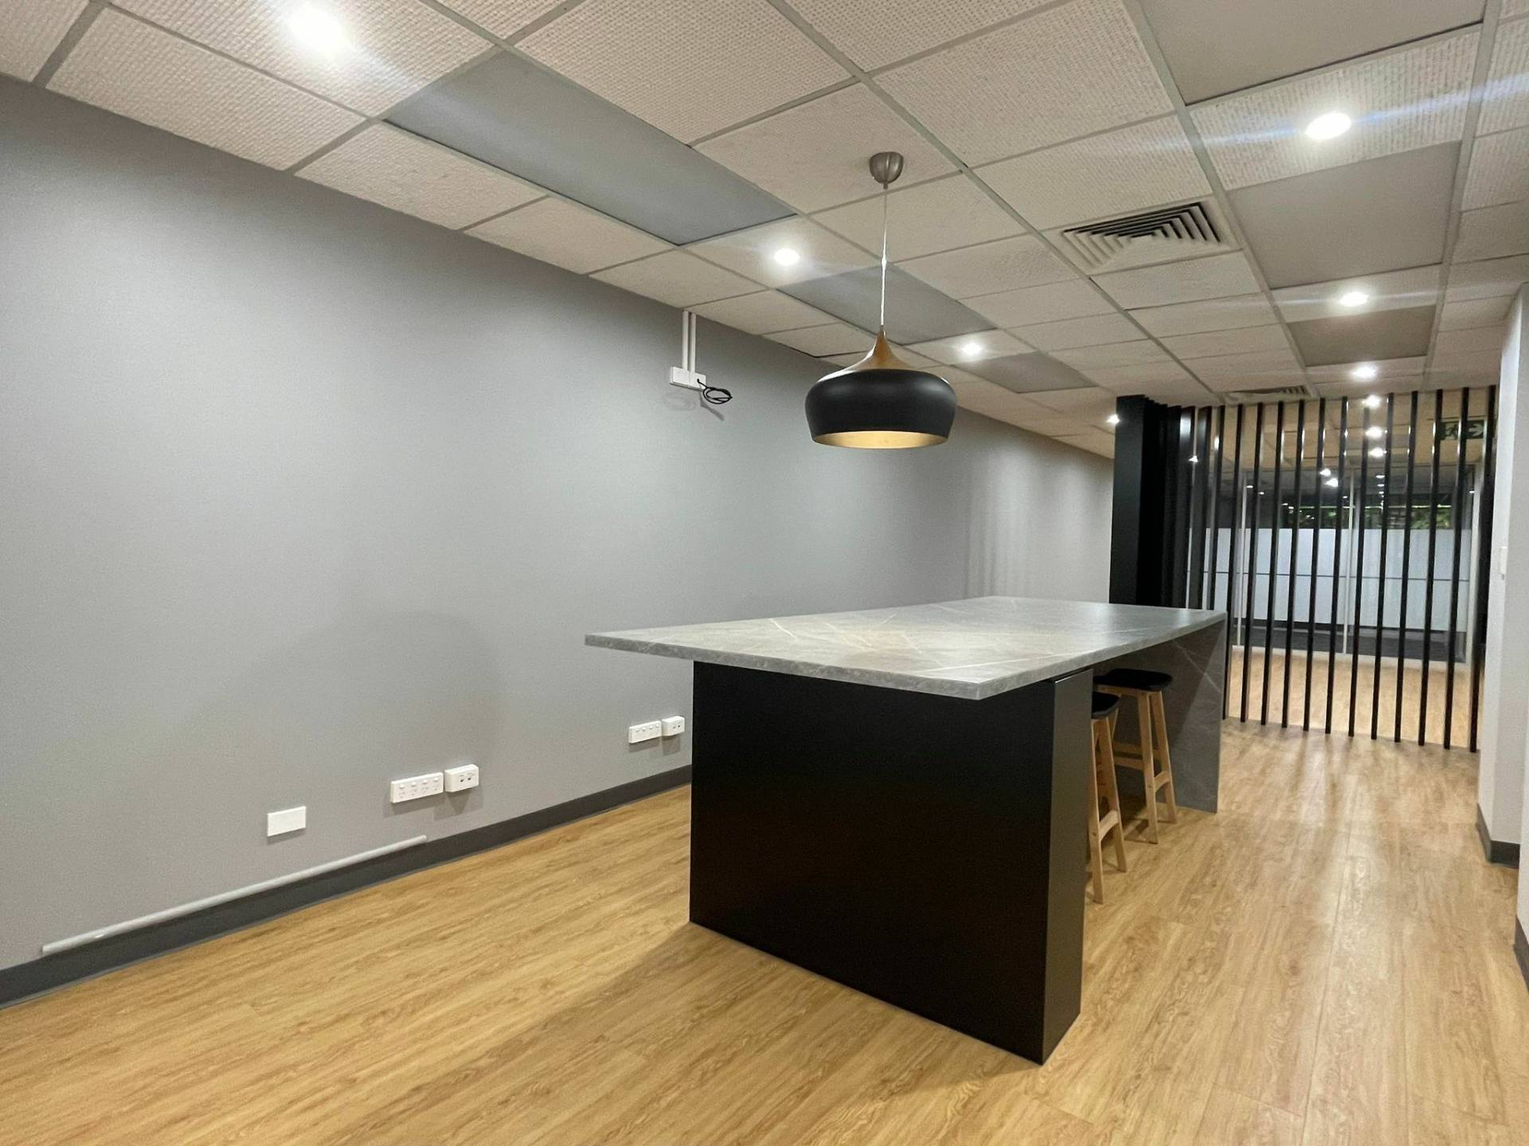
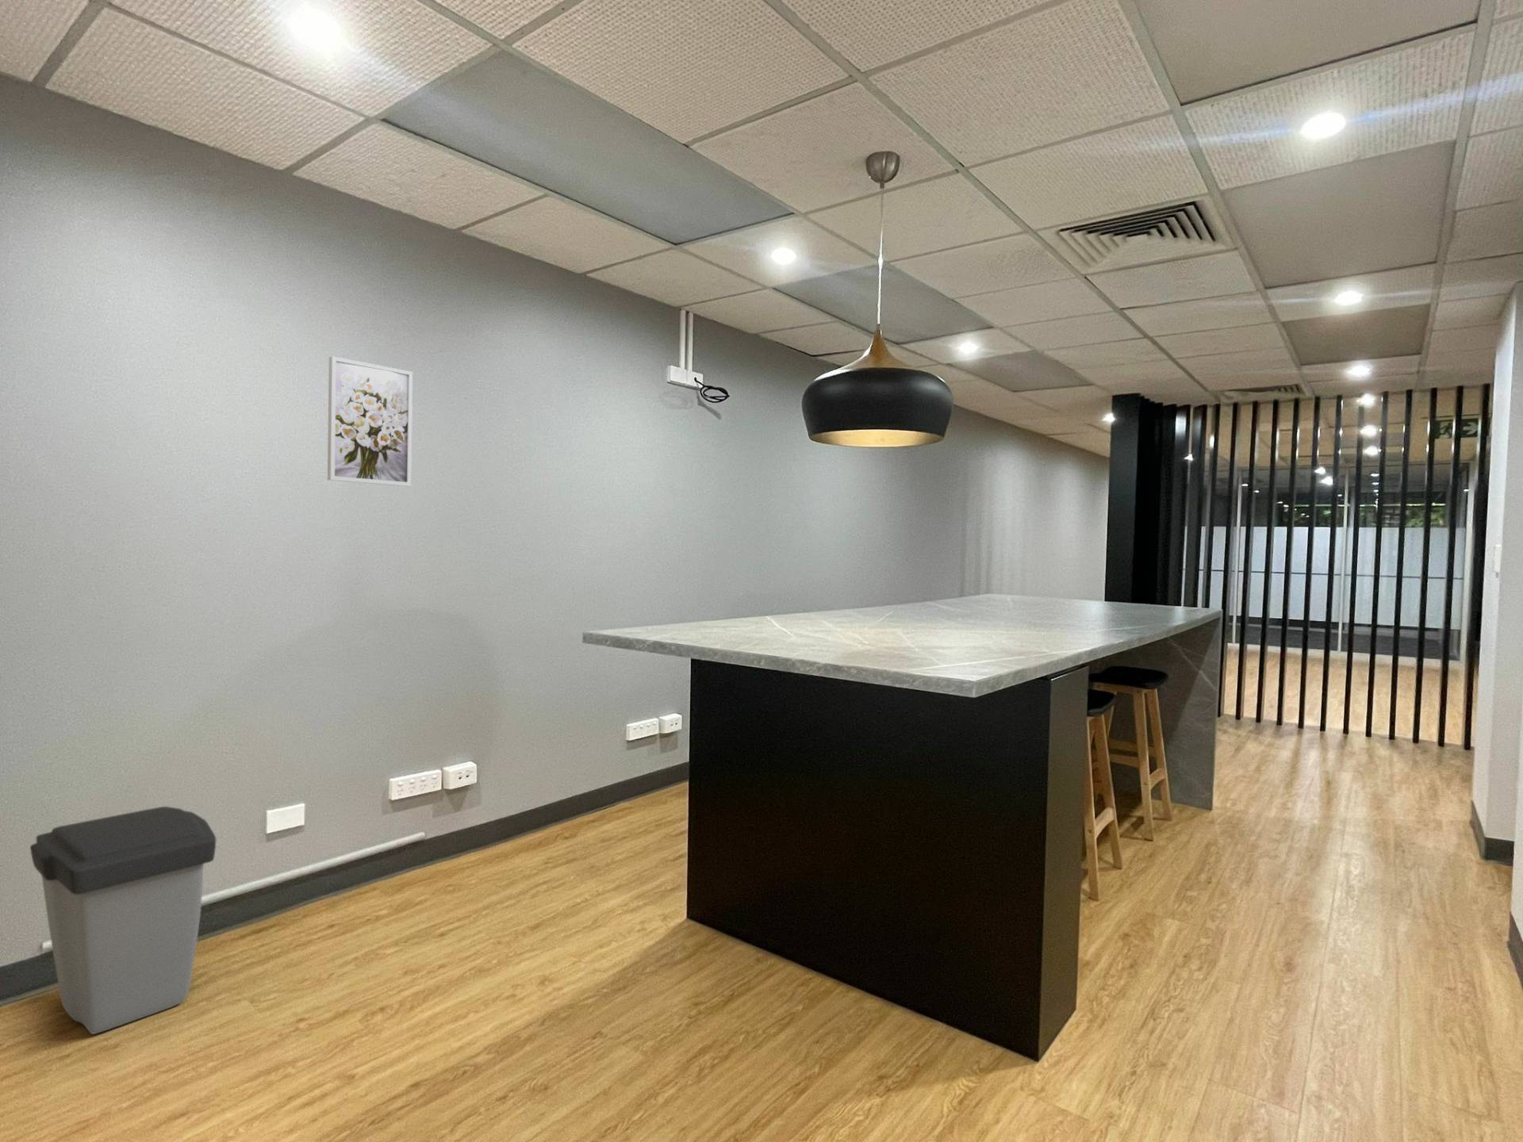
+ wall art (372, 423)
+ trash can (121, 914)
